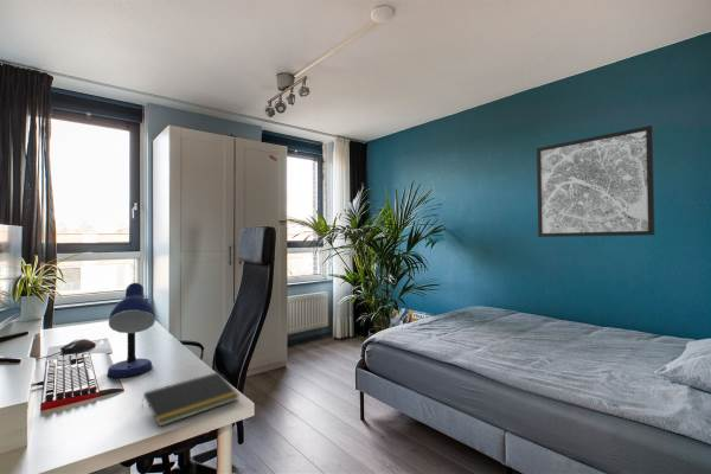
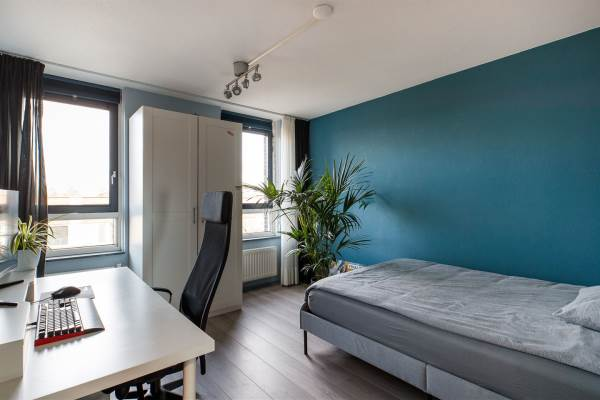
- desk lamp (130, 329)
- wall art (589, 186)
- notepad (192, 396)
